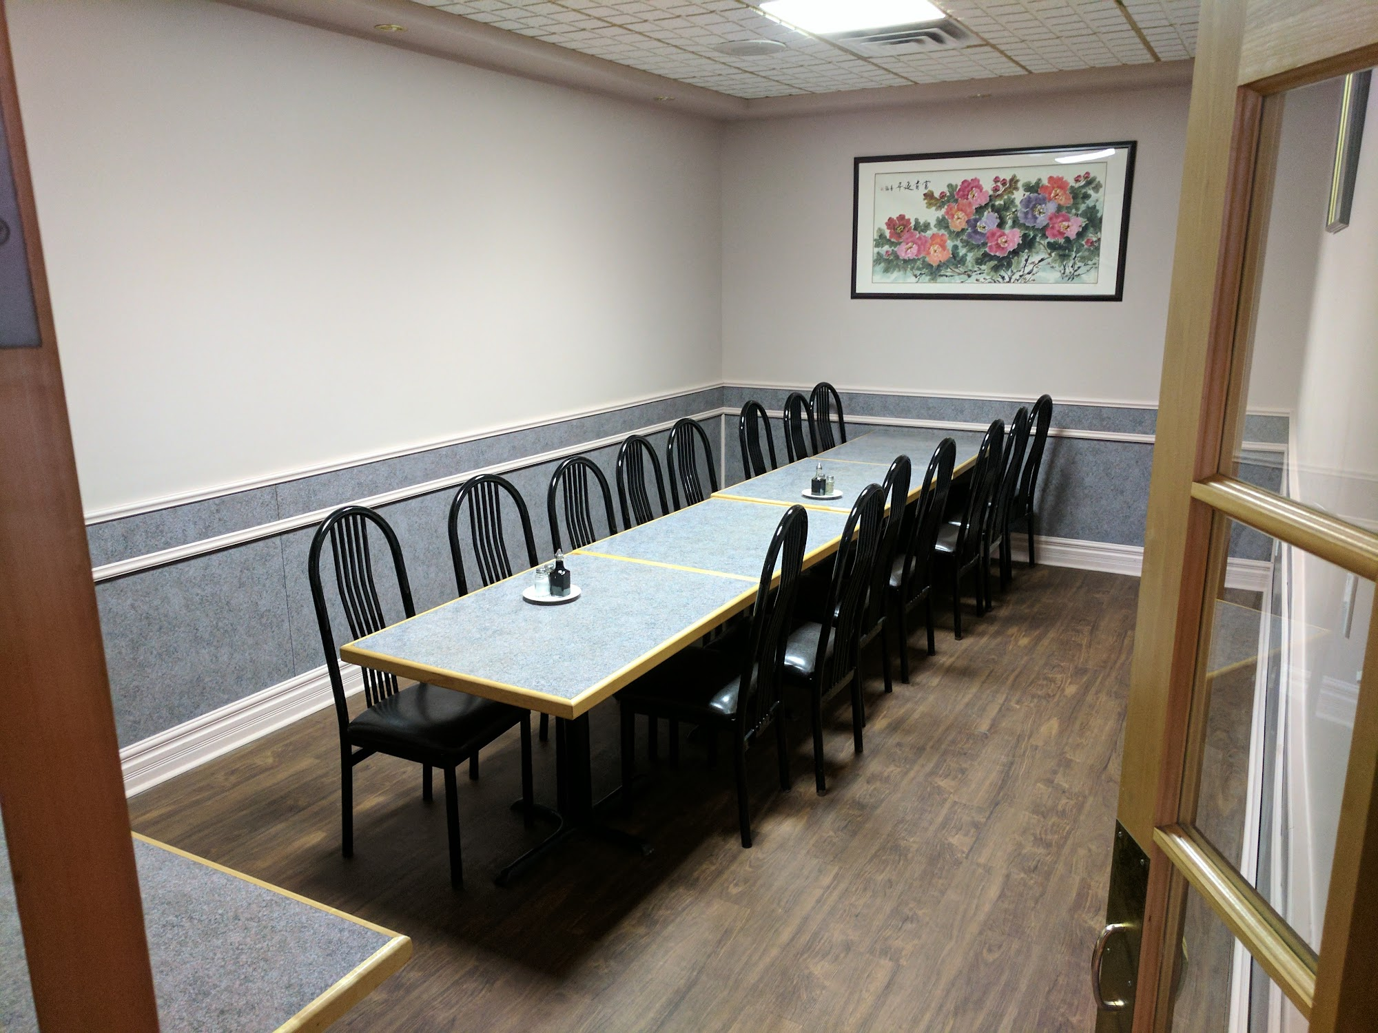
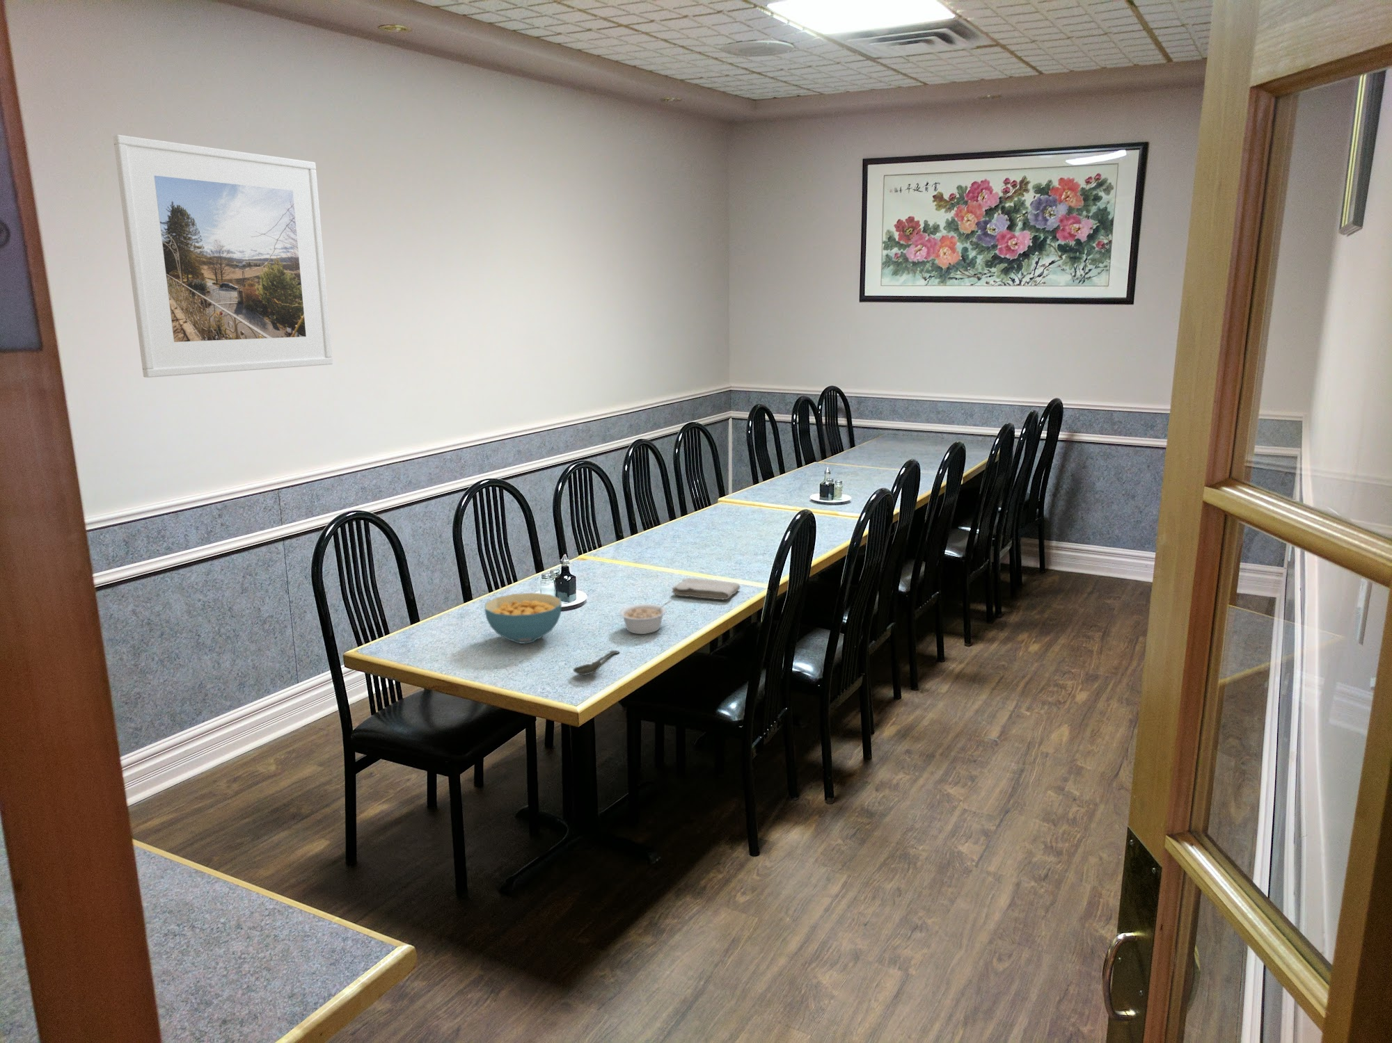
+ cereal bowl (524, 621)
+ washcloth (706, 587)
+ spoon (600, 658)
+ legume (643, 618)
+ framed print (235, 262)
